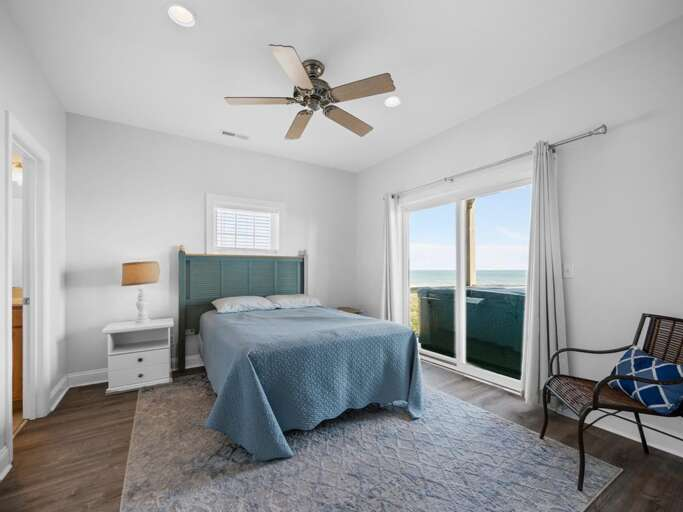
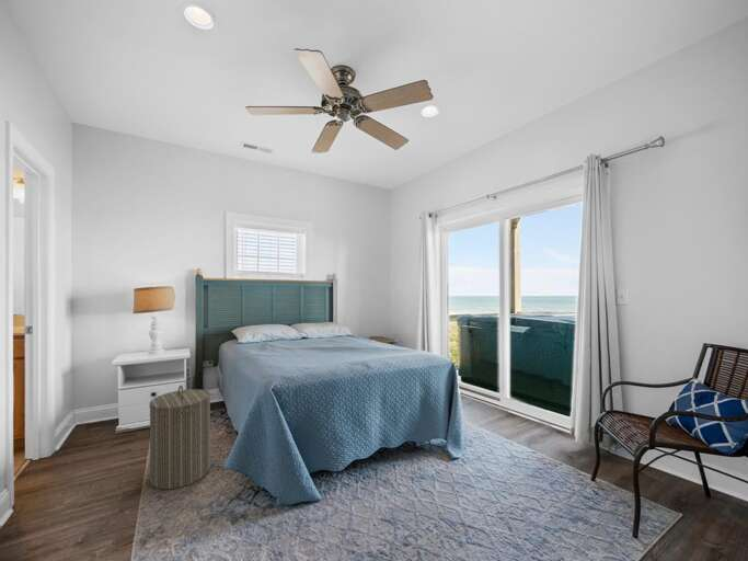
+ laundry hamper (181, 430)
